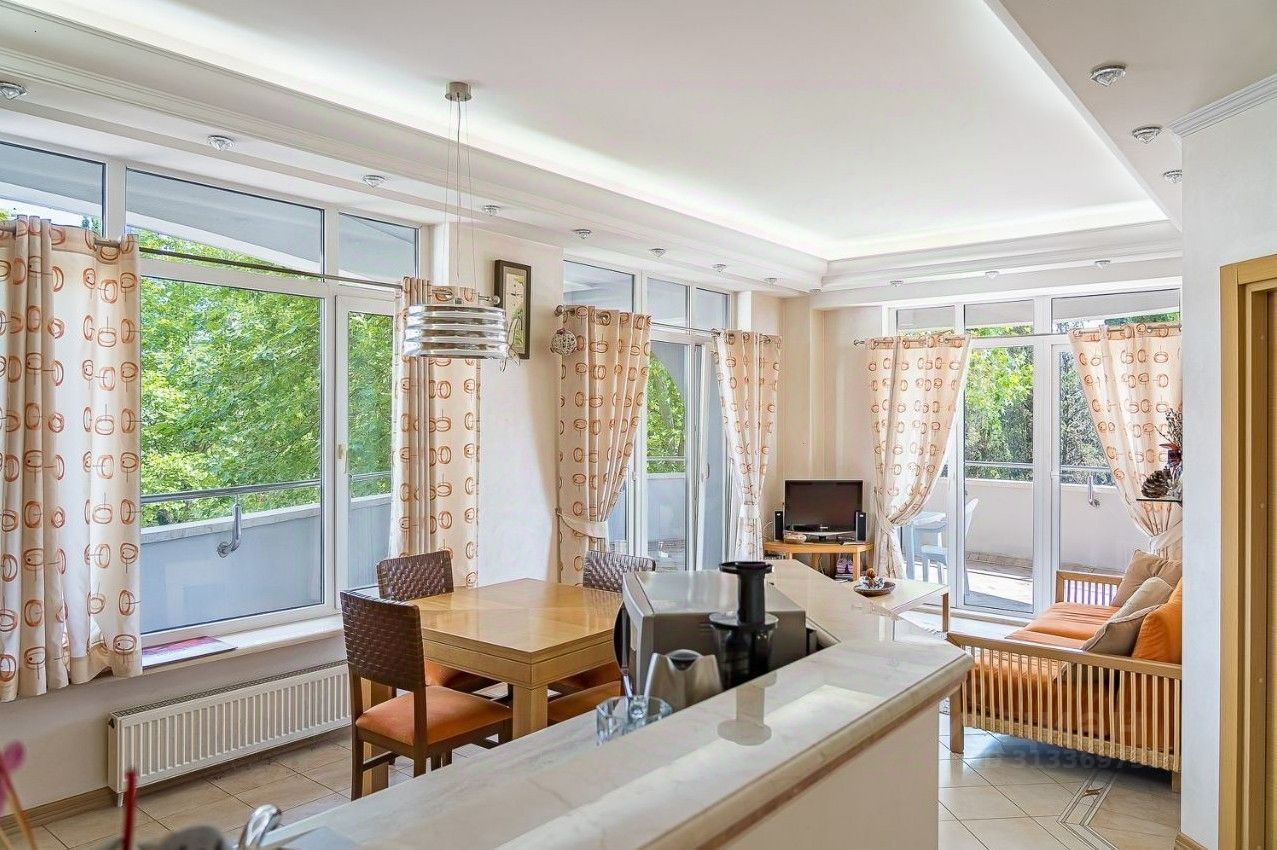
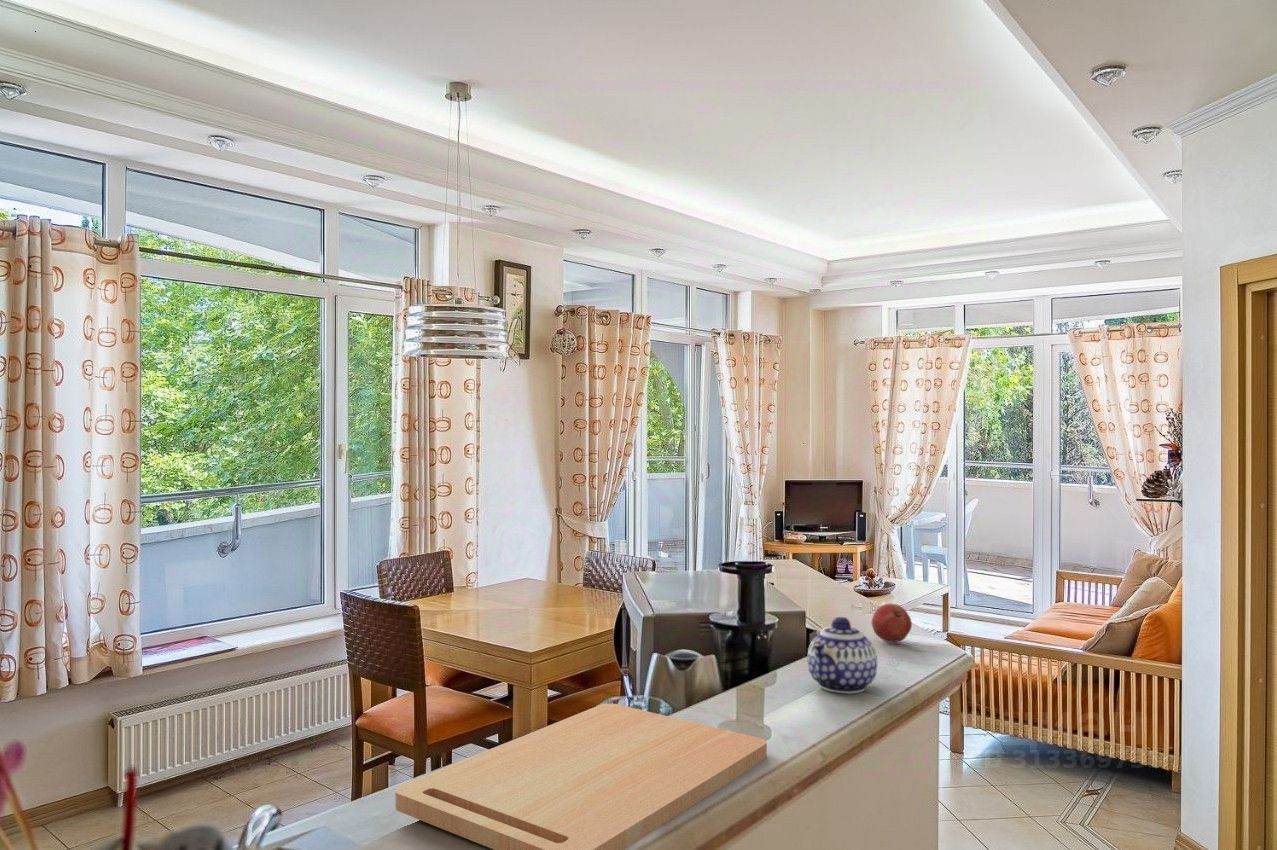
+ fruit (890, 622)
+ cutting board (594, 771)
+ teapot (841, 652)
